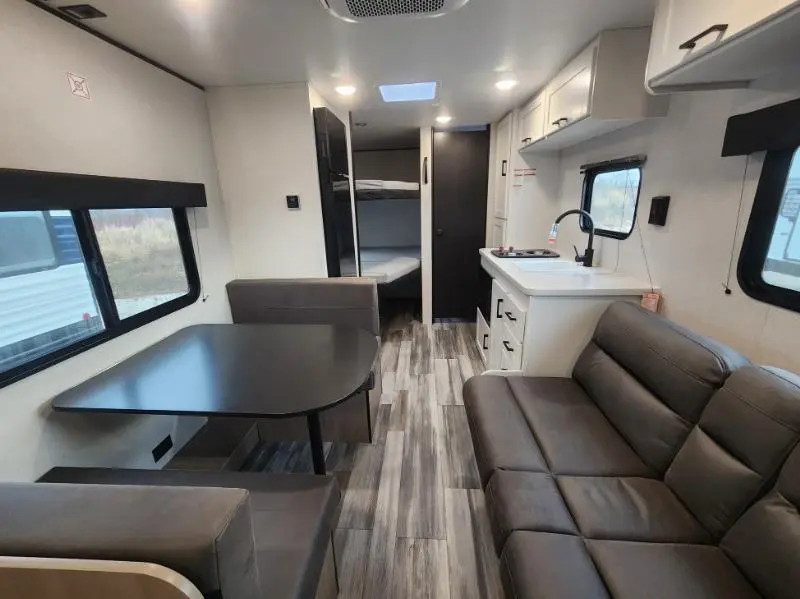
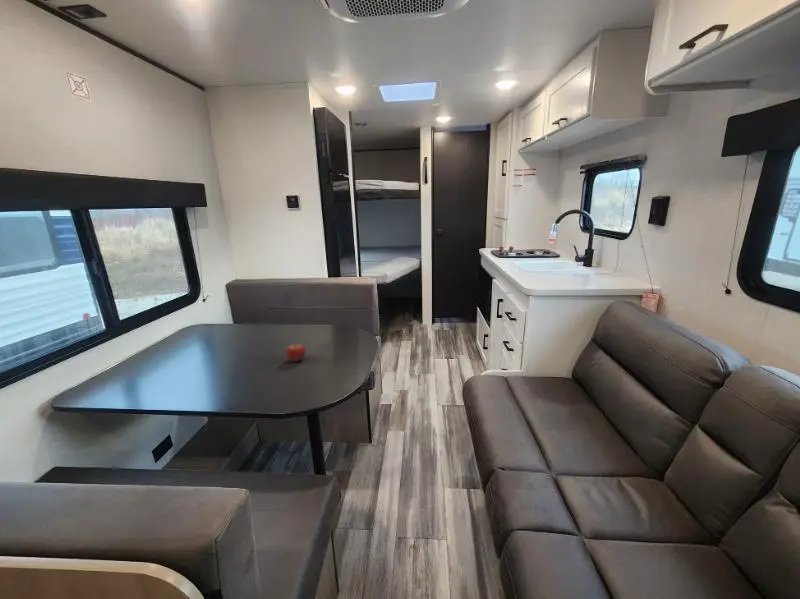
+ fruit (295, 351)
